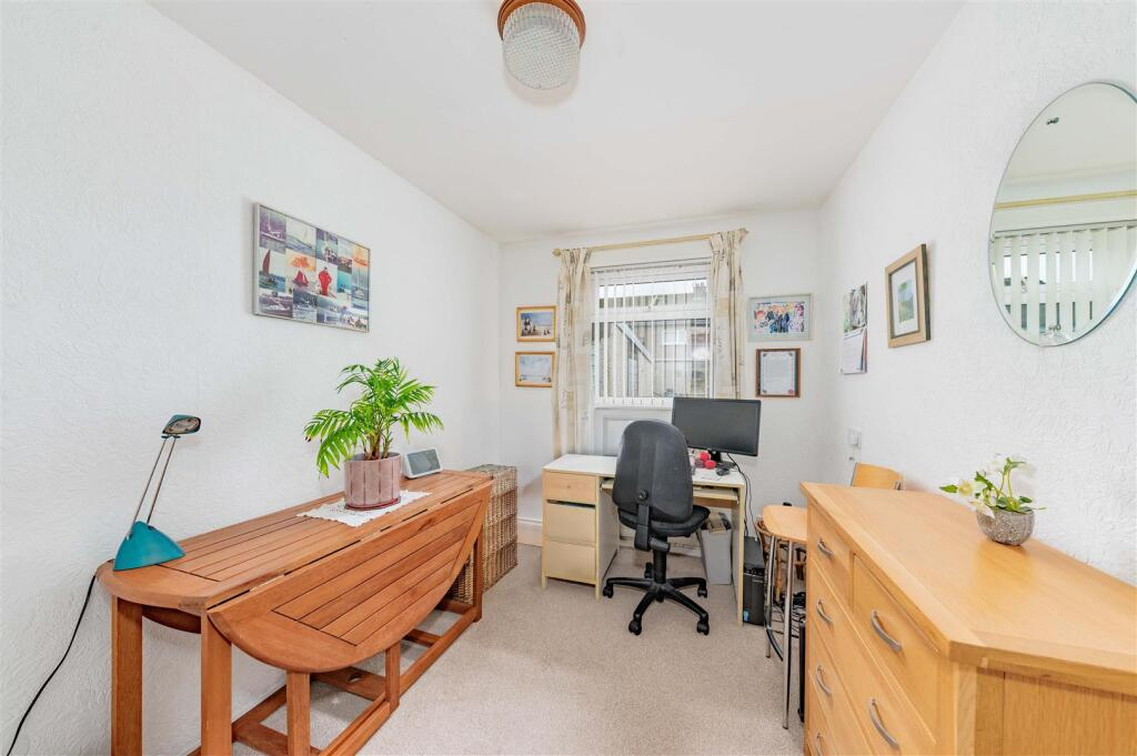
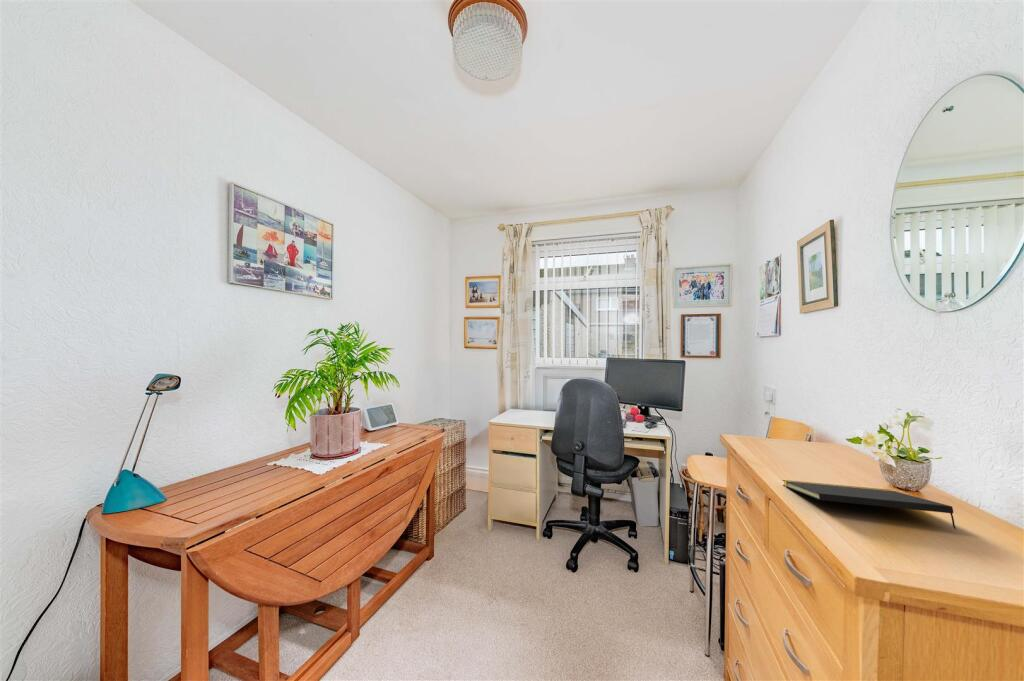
+ notepad (856, 494)
